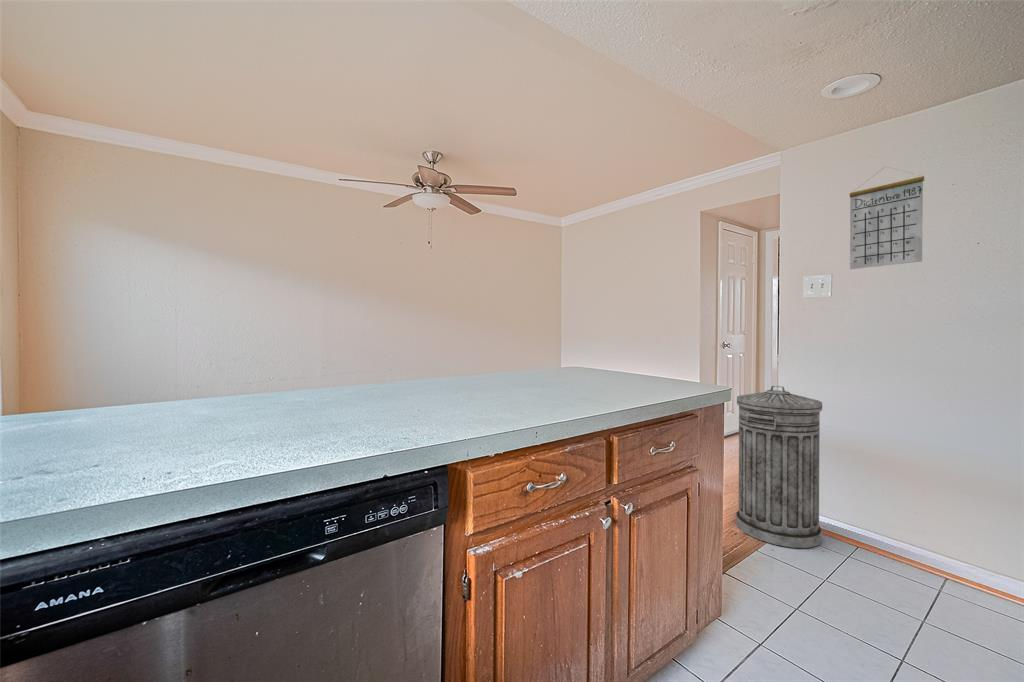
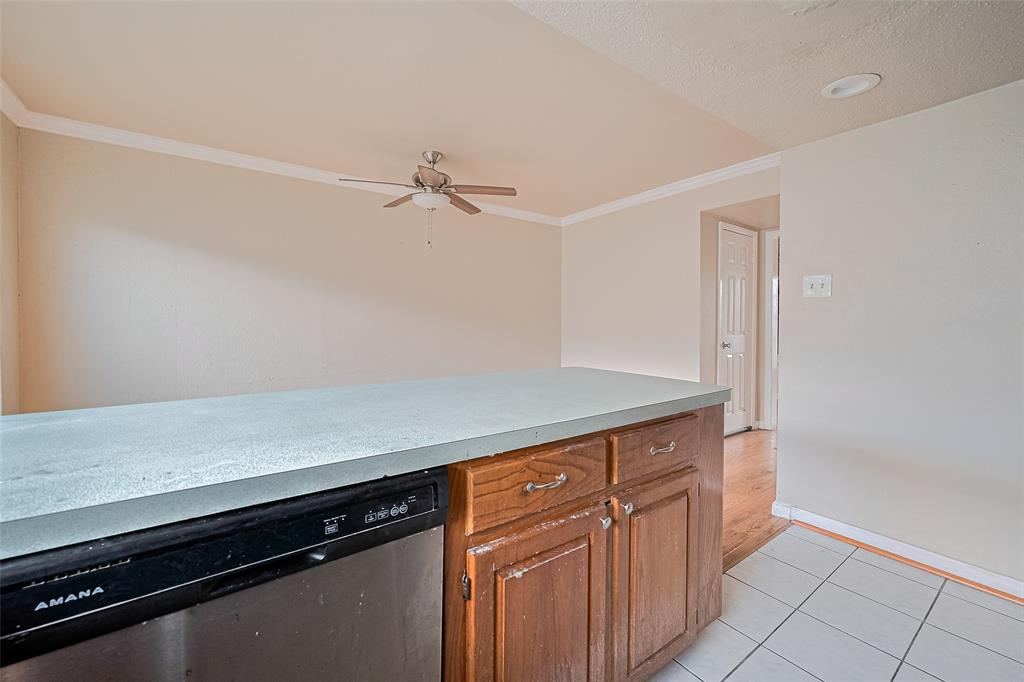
- trash can (777, 458)
- calendar (884, 215)
